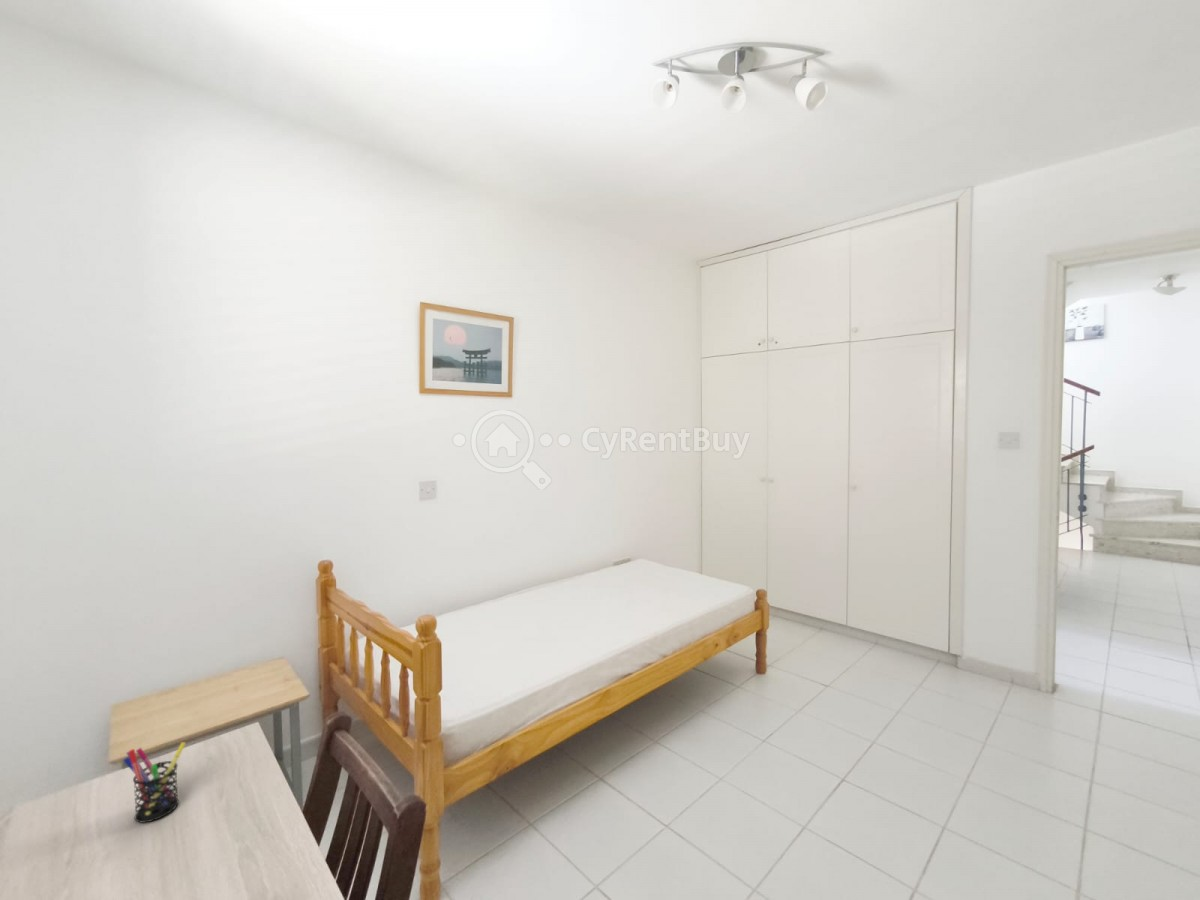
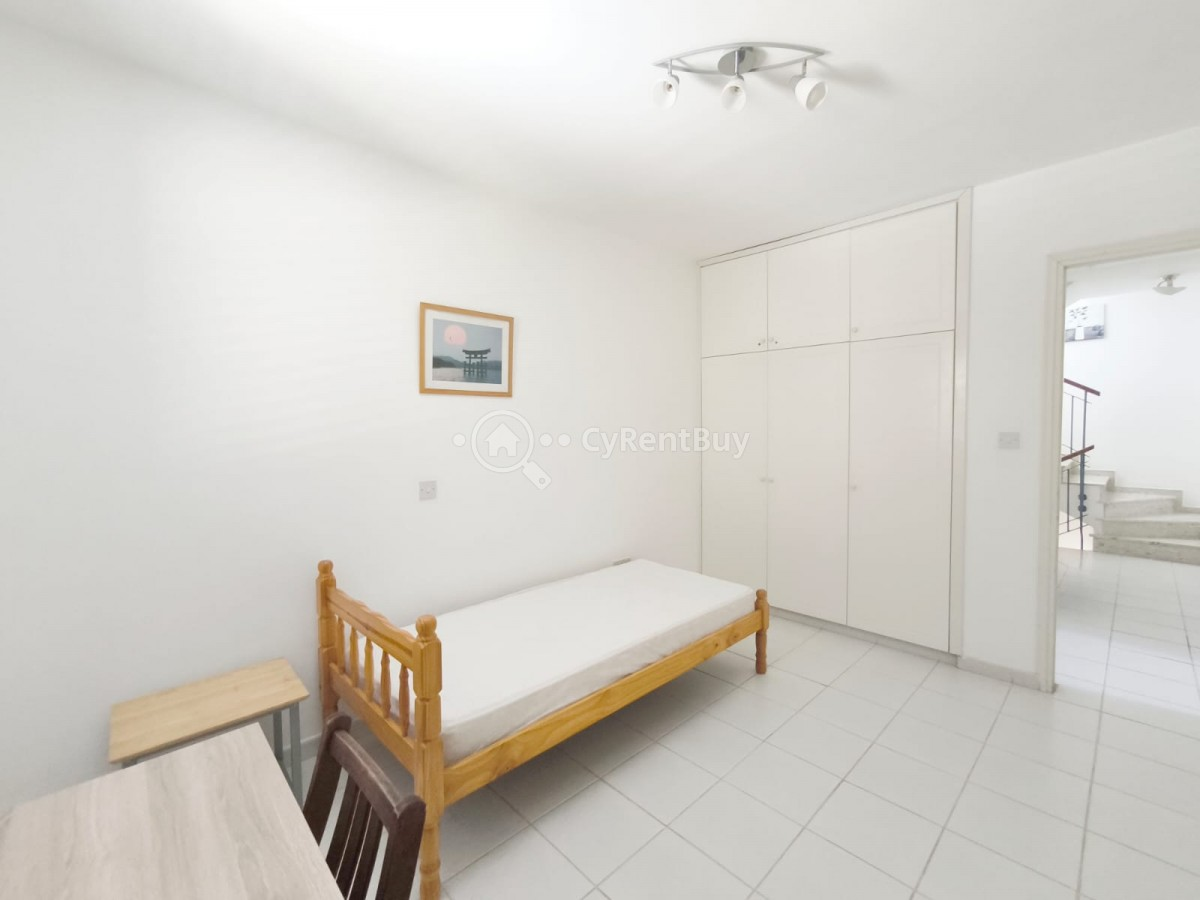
- pen holder (153, 779)
